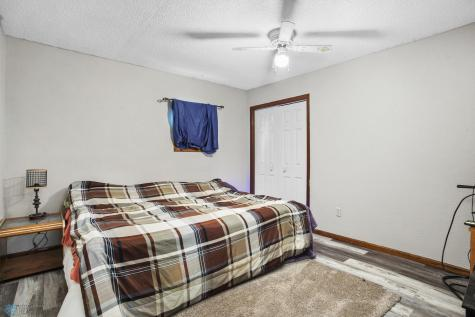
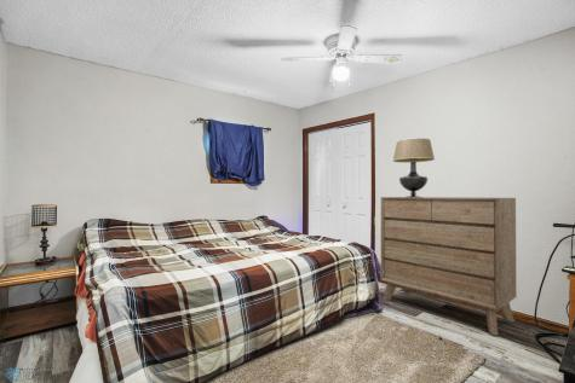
+ table lamp (413, 168)
+ dresser (442, 253)
